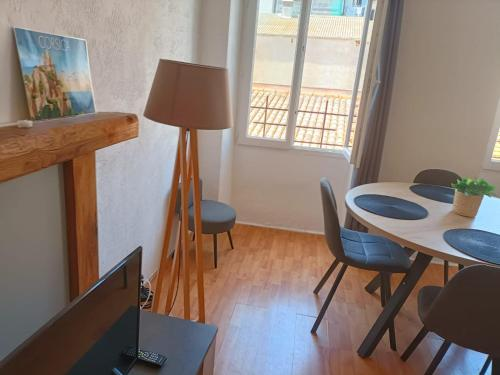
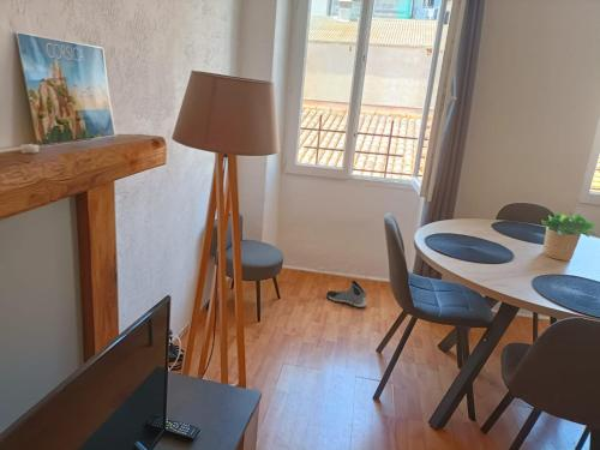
+ sneaker (347, 290)
